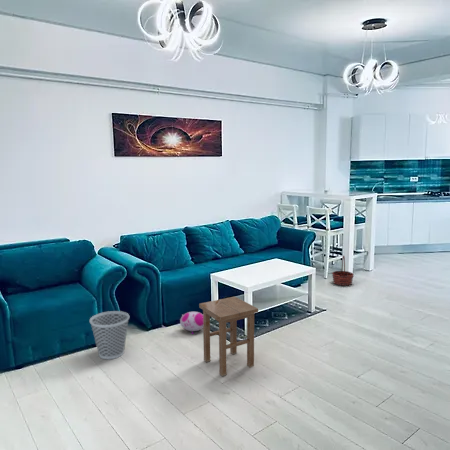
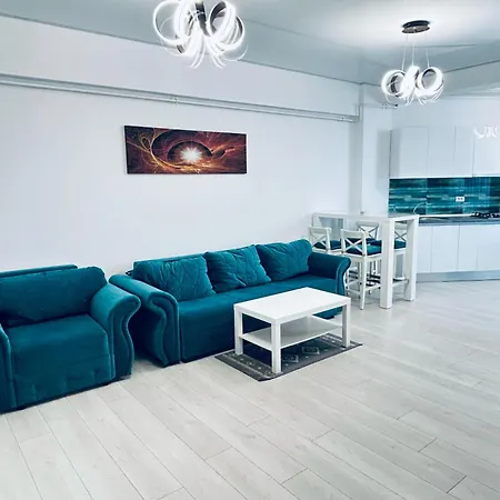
- stool (230, 334)
- plush toy (193, 321)
- wastebasket (110, 335)
- basket (342, 269)
